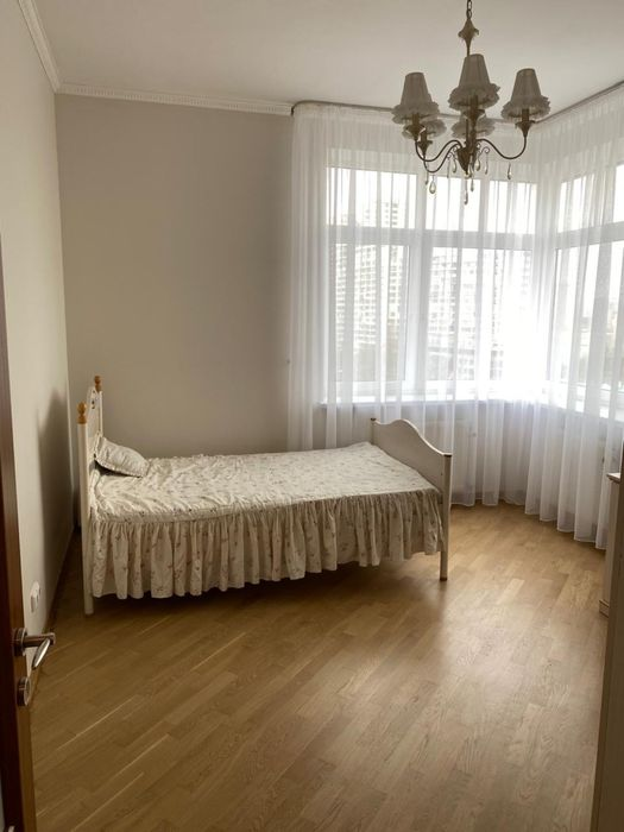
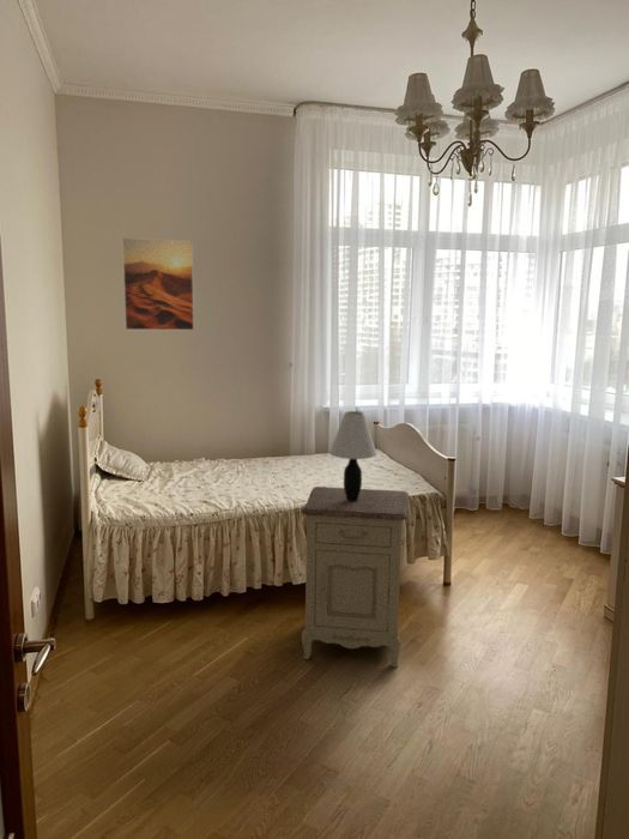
+ nightstand (353, 575)
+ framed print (158, 285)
+ table lamp (352, 455)
